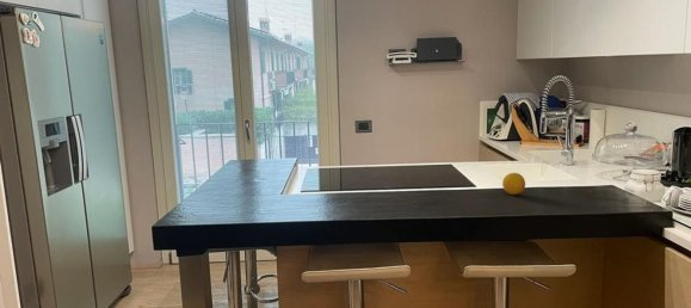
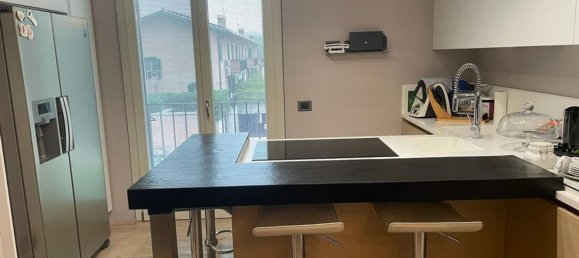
- fruit (513, 183)
